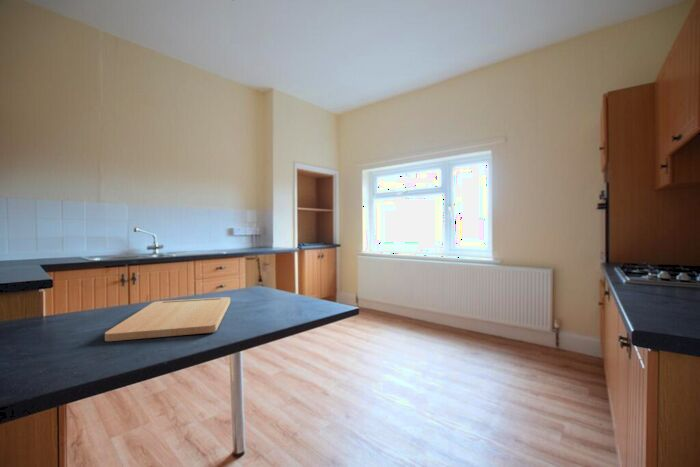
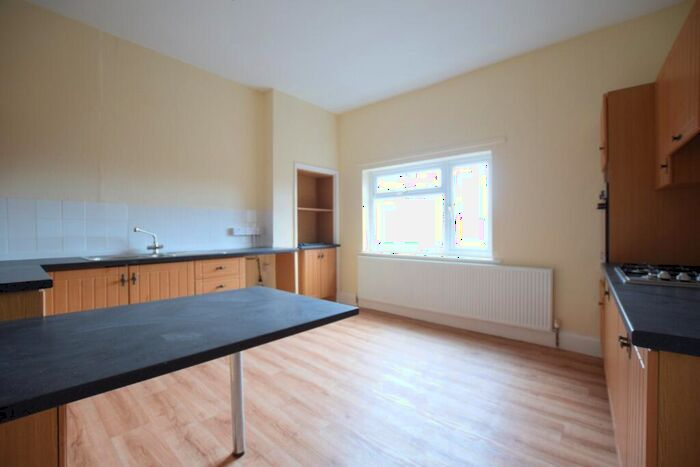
- cutting board (180, 314)
